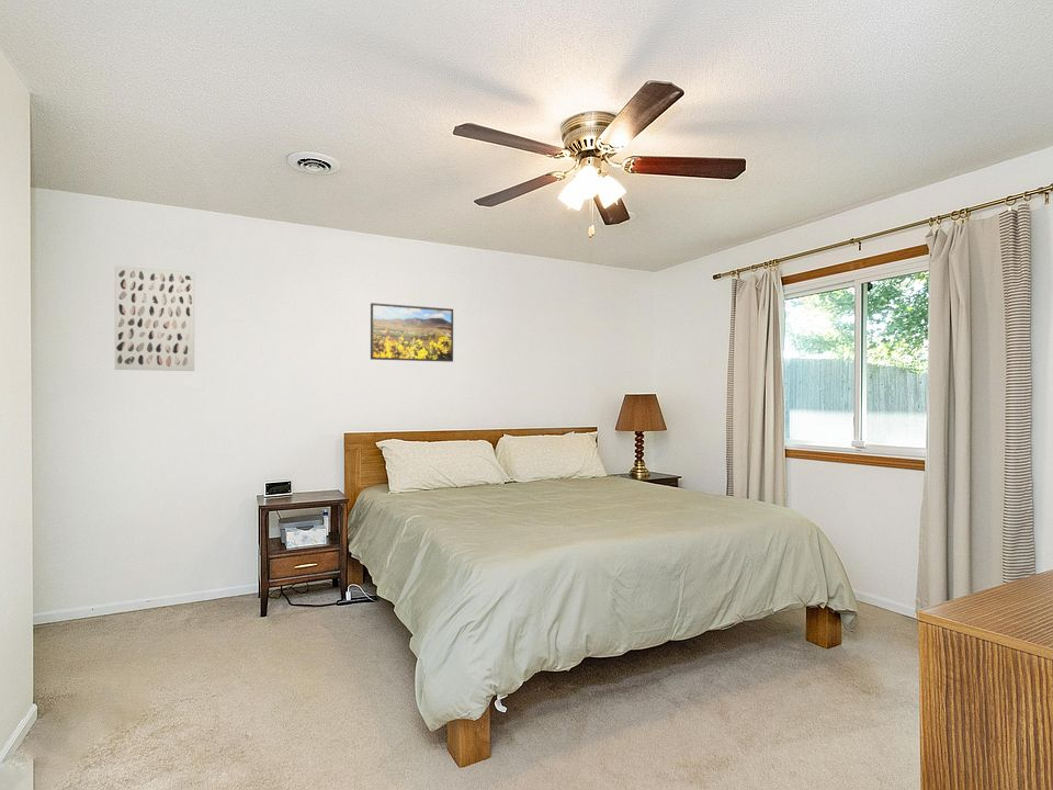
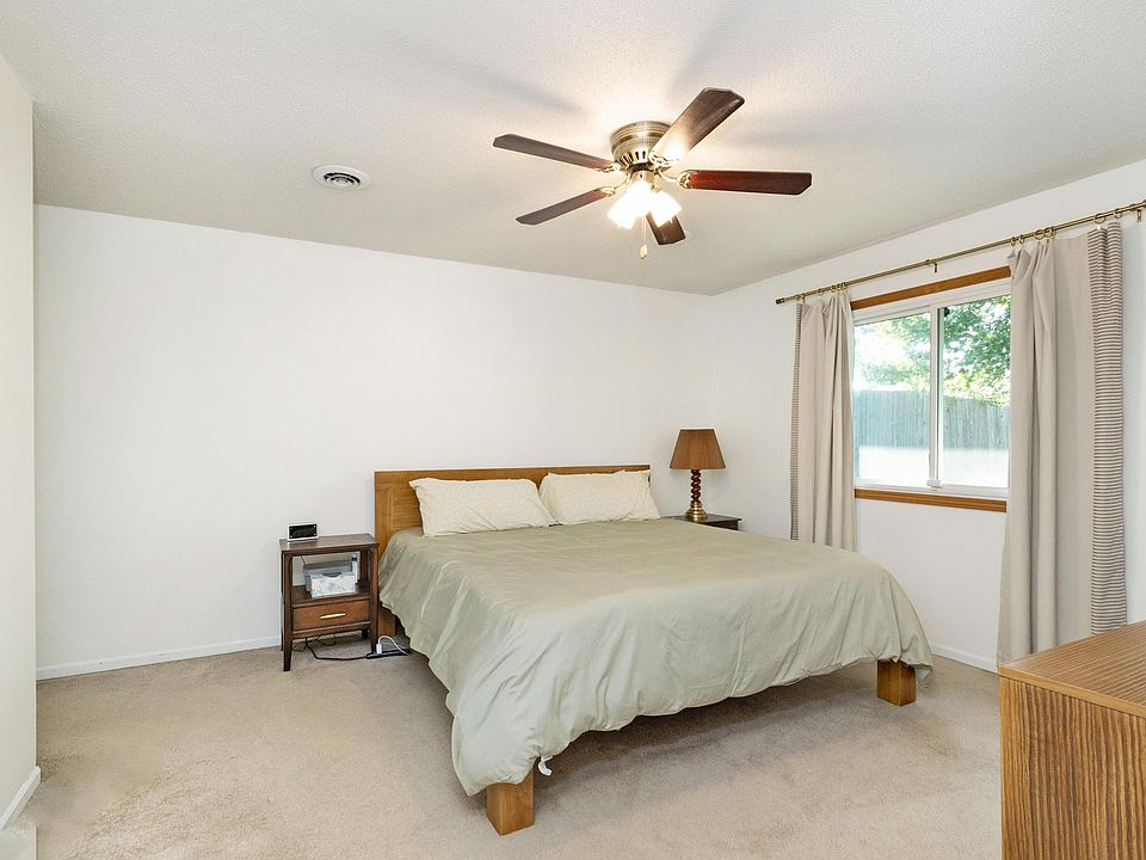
- wall art (156, 319)
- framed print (412, 332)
